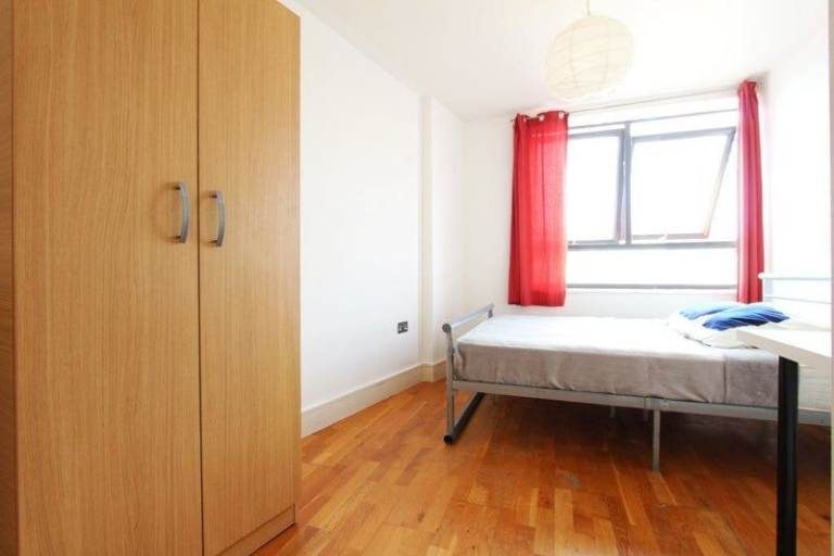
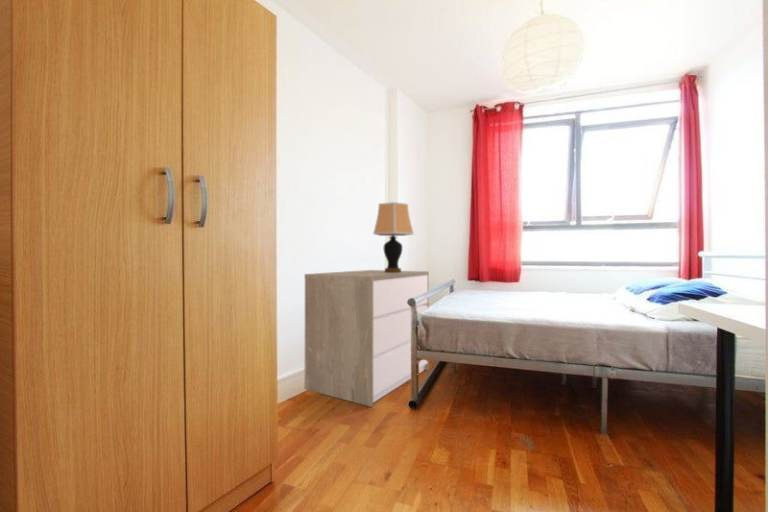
+ dresser (371, 325)
+ table lamp (393, 237)
